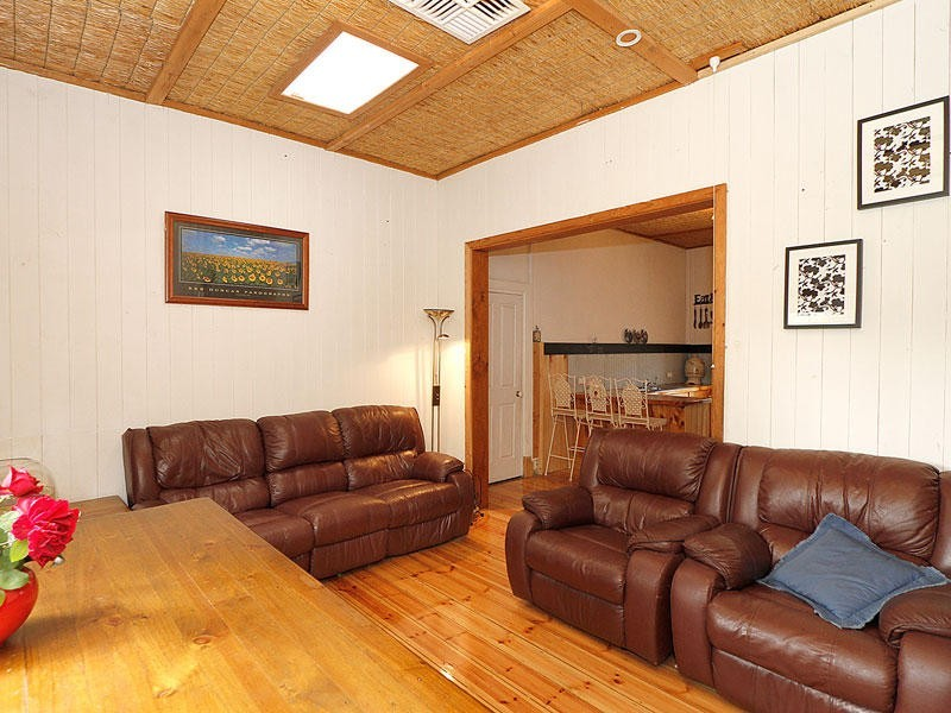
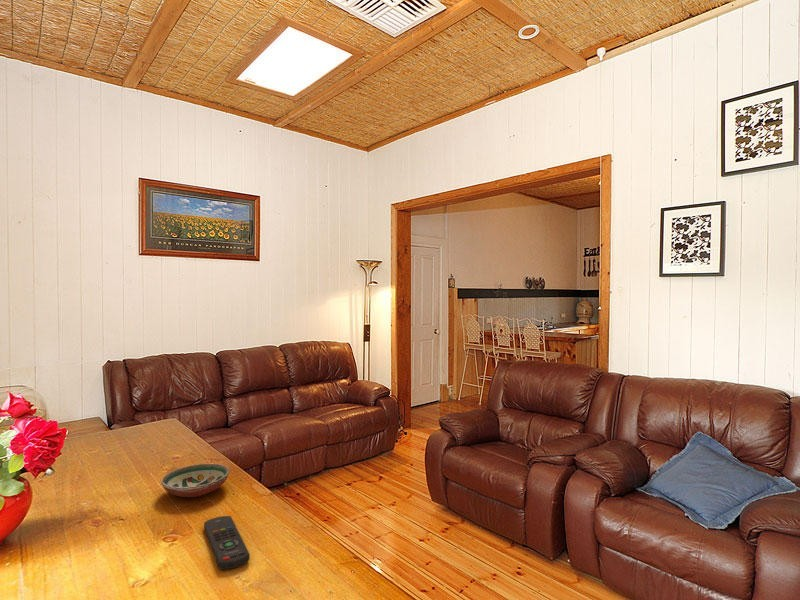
+ remote control (225, 539)
+ decorative bowl (196, 482)
